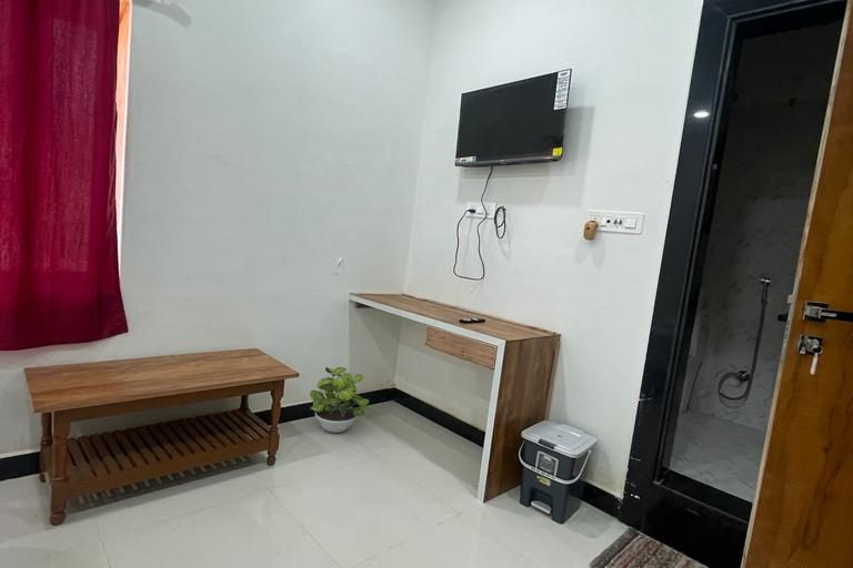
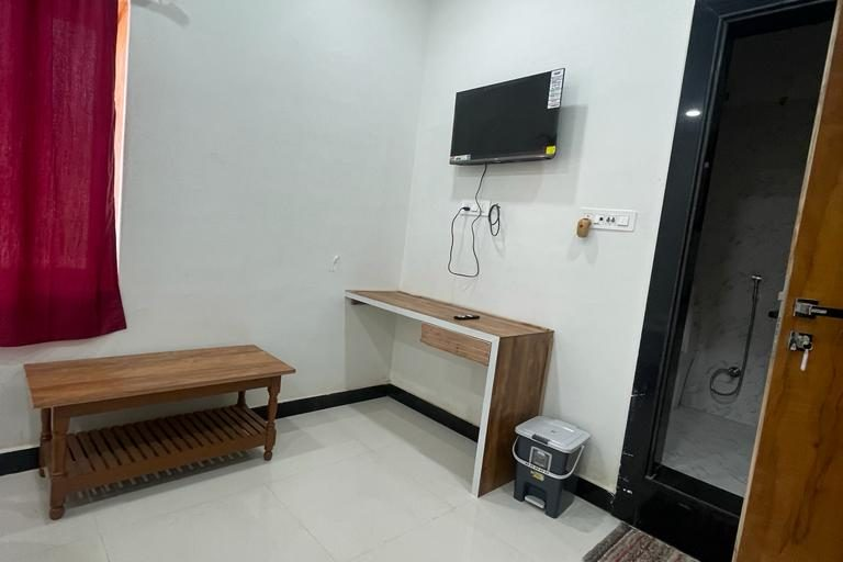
- potted plant (338, 398)
